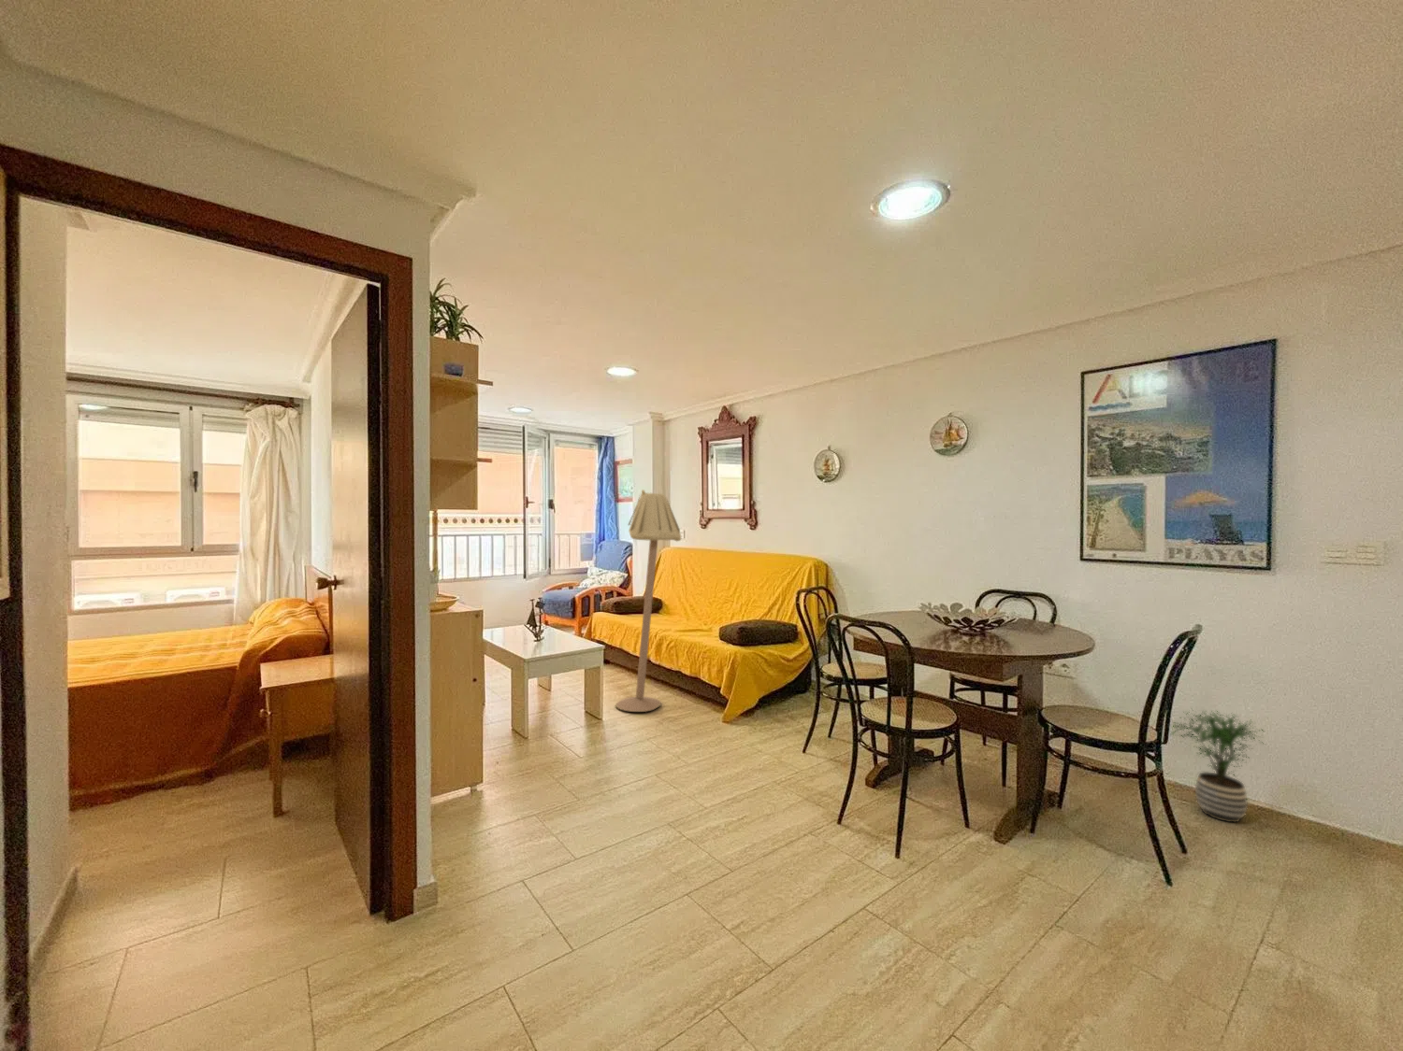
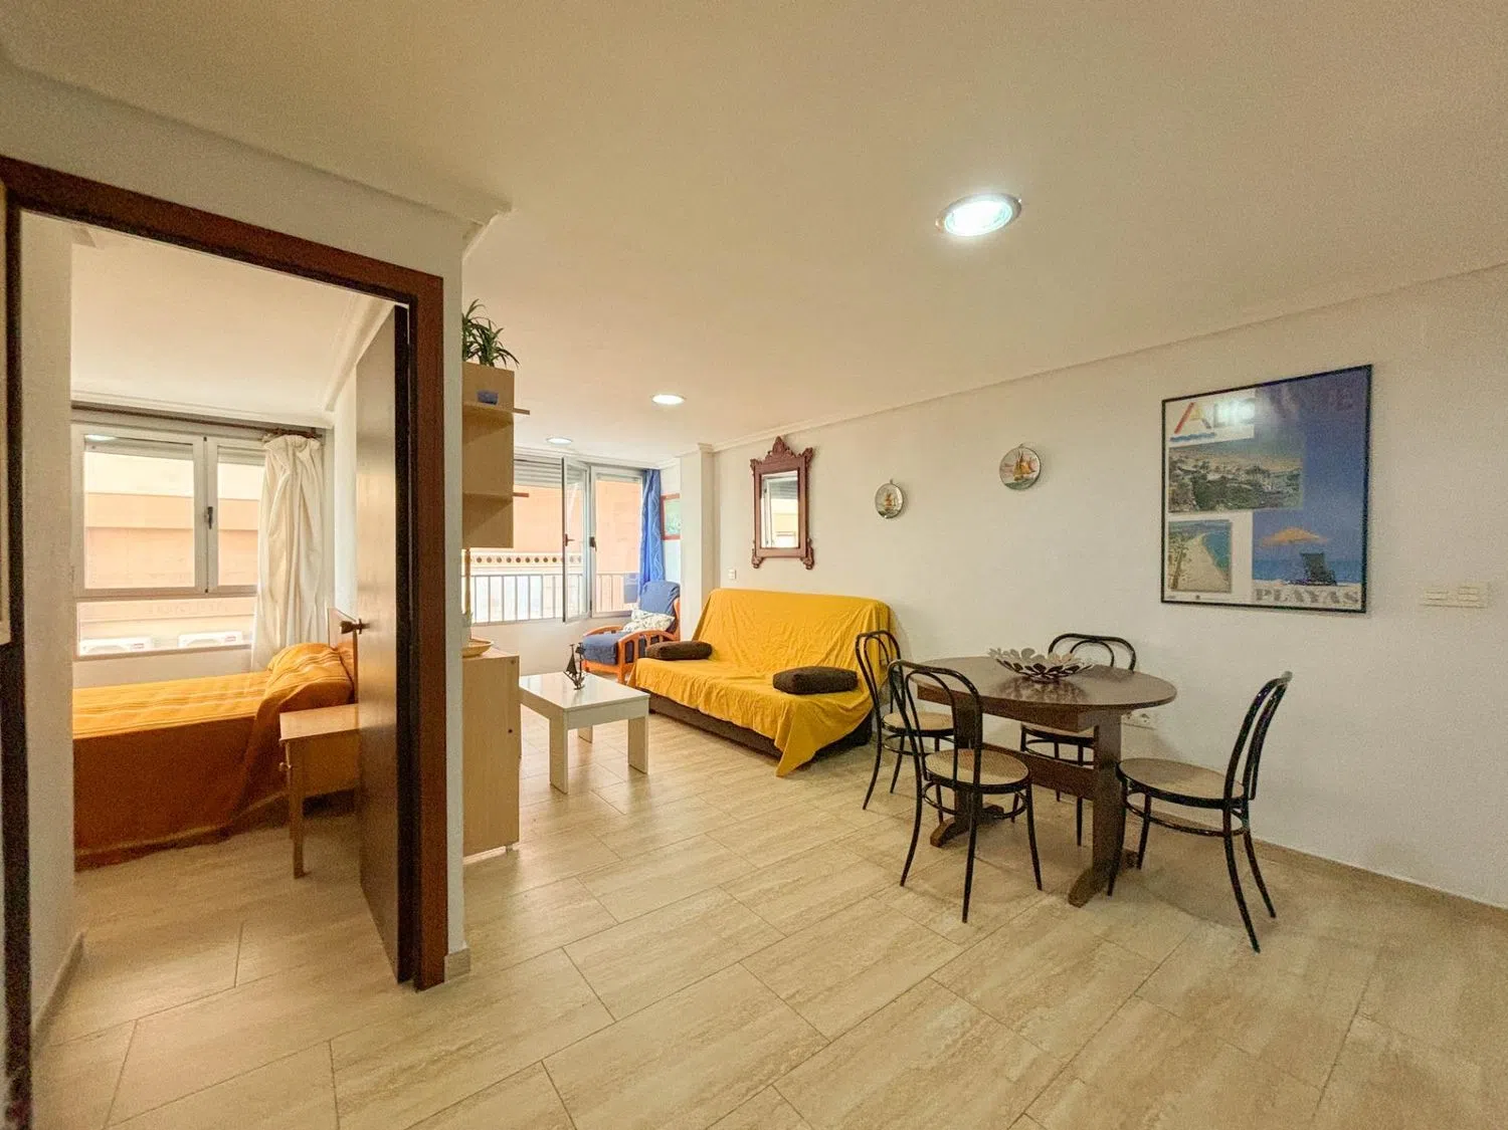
- potted plant (1217, 763)
- floor lamp (650, 596)
